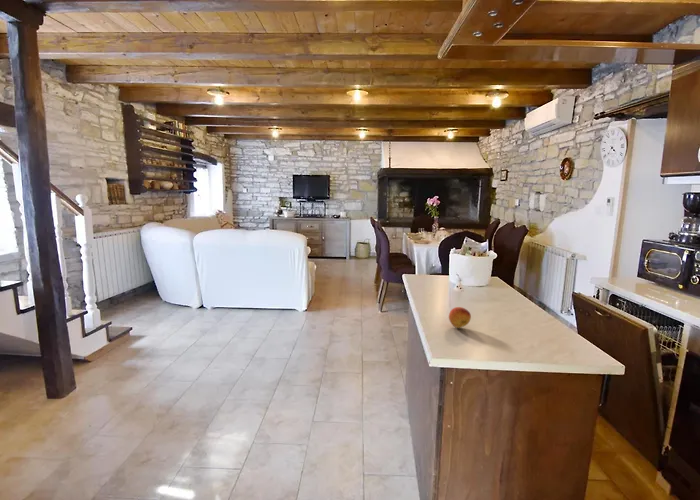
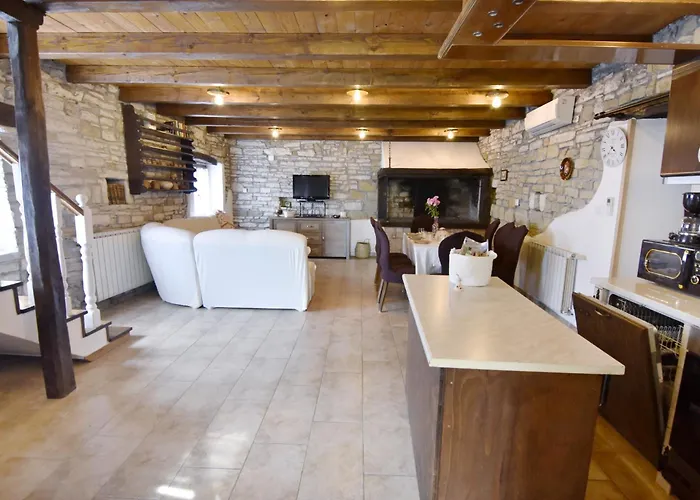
- fruit (459, 317)
